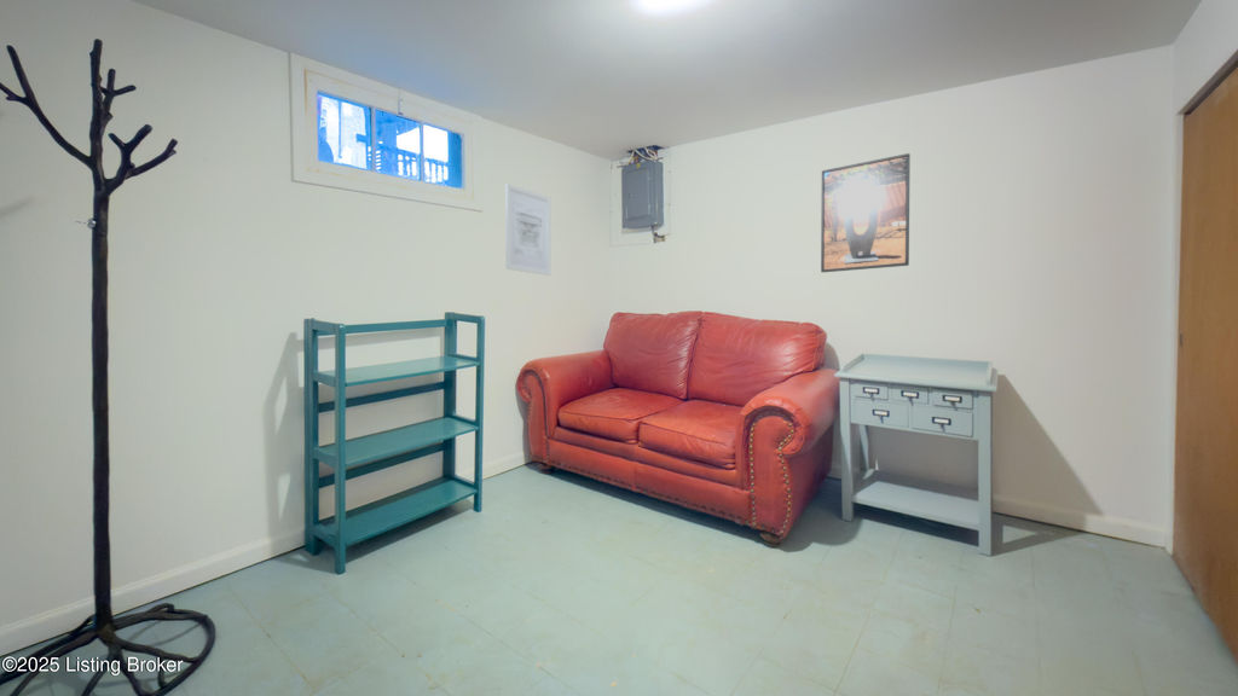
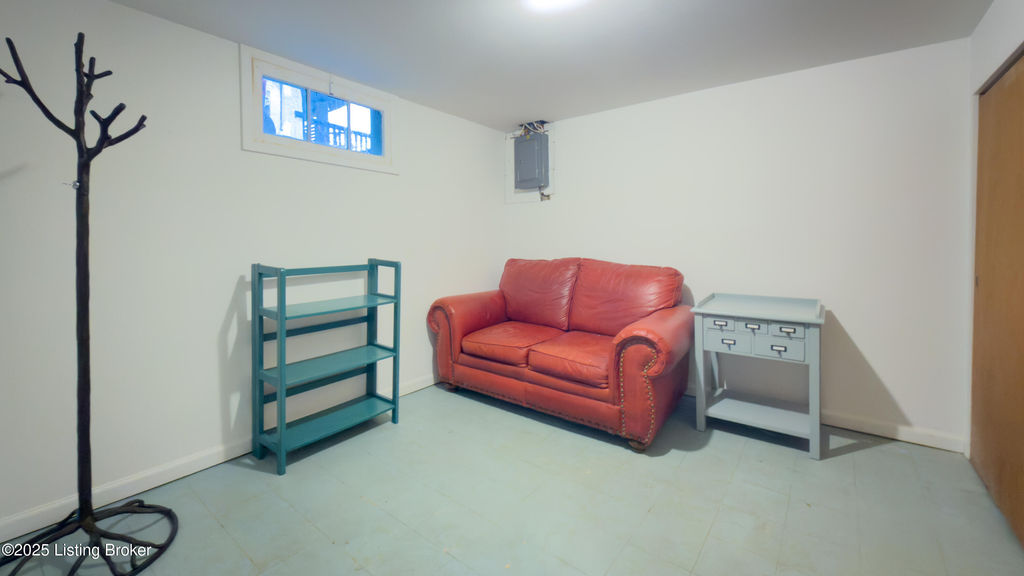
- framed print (863, 215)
- wall art (528, 231)
